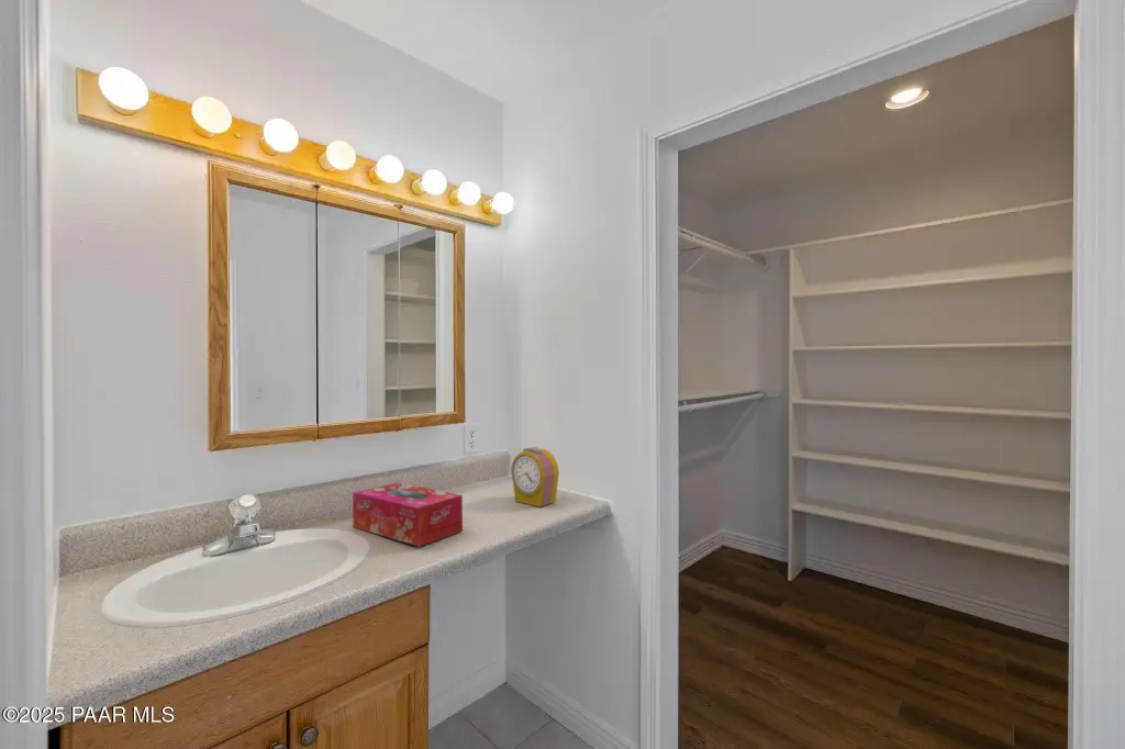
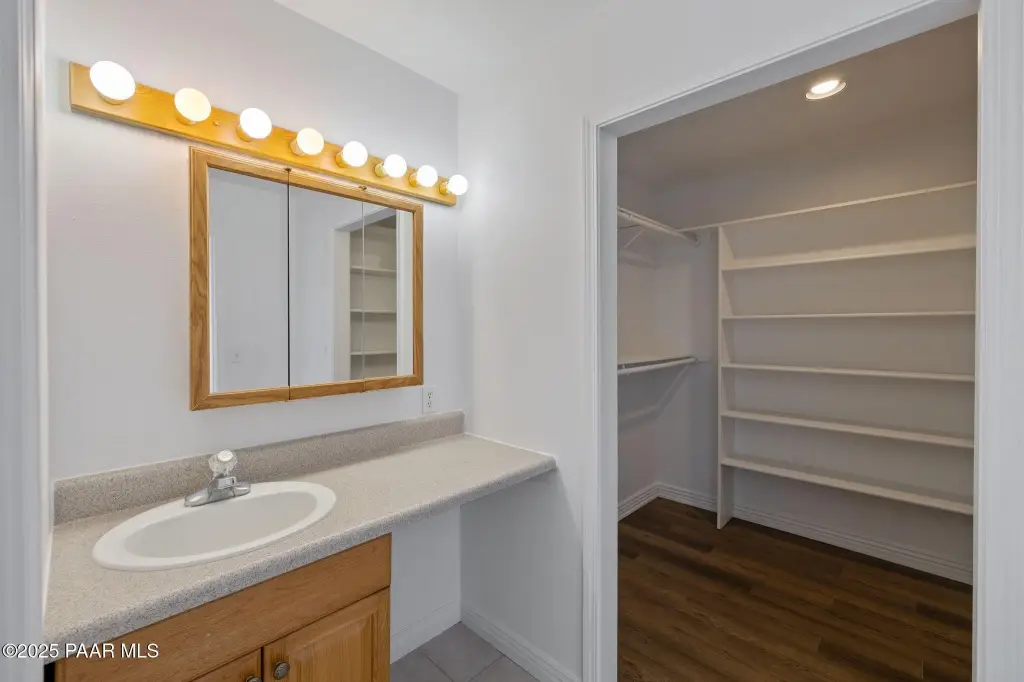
- alarm clock (534, 474)
- tissue box (406, 511)
